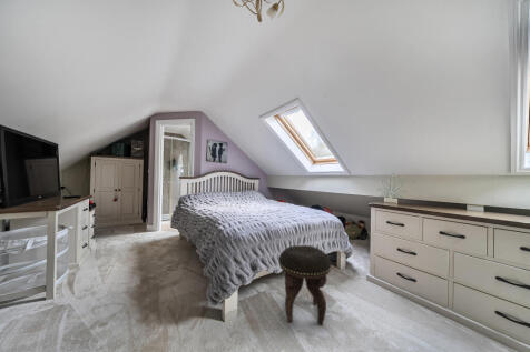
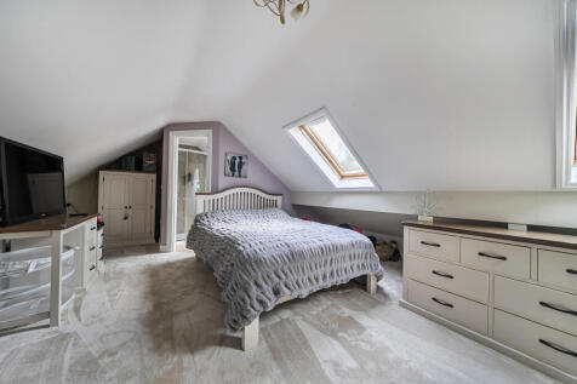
- footstool (303, 281)
